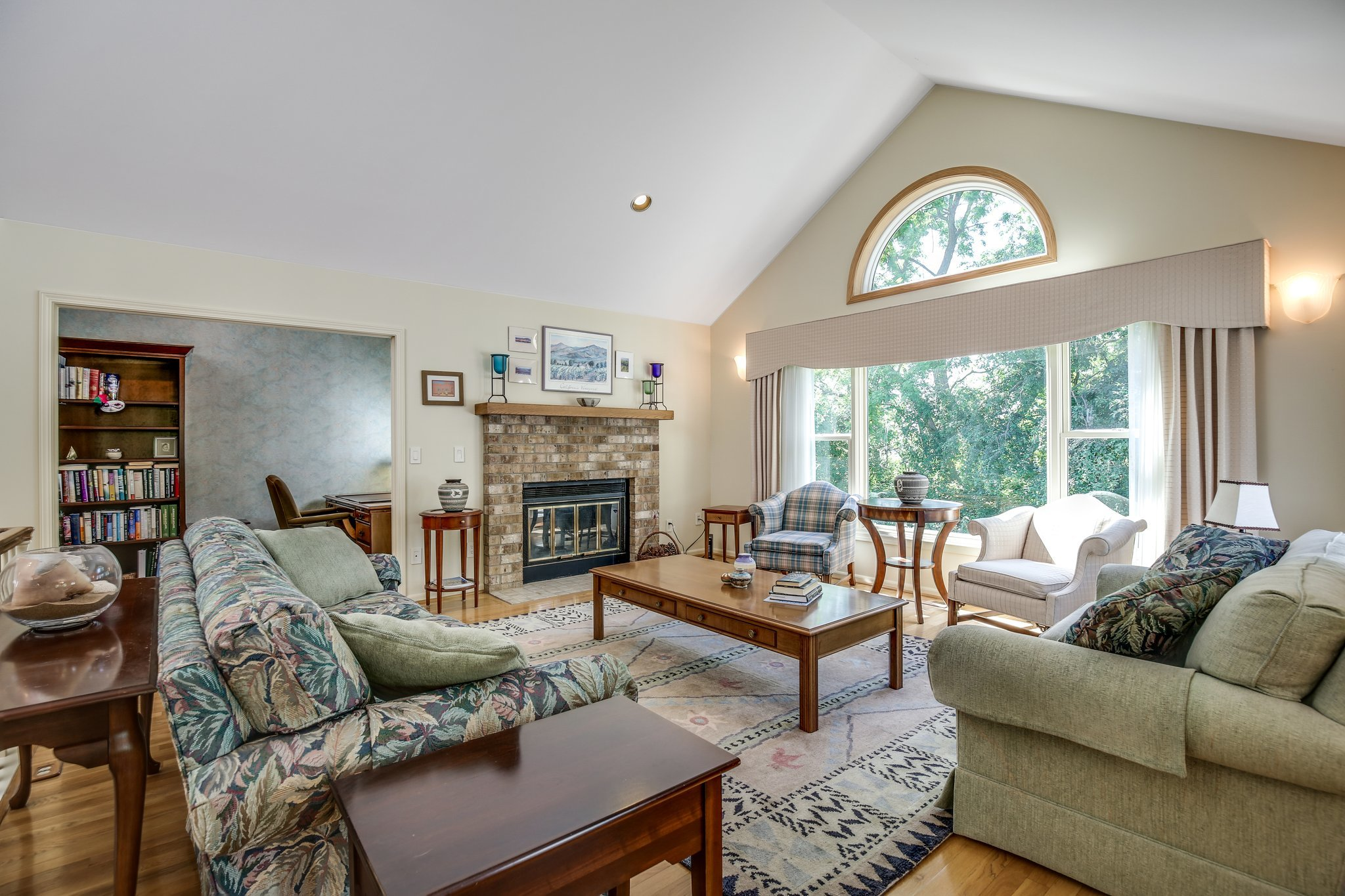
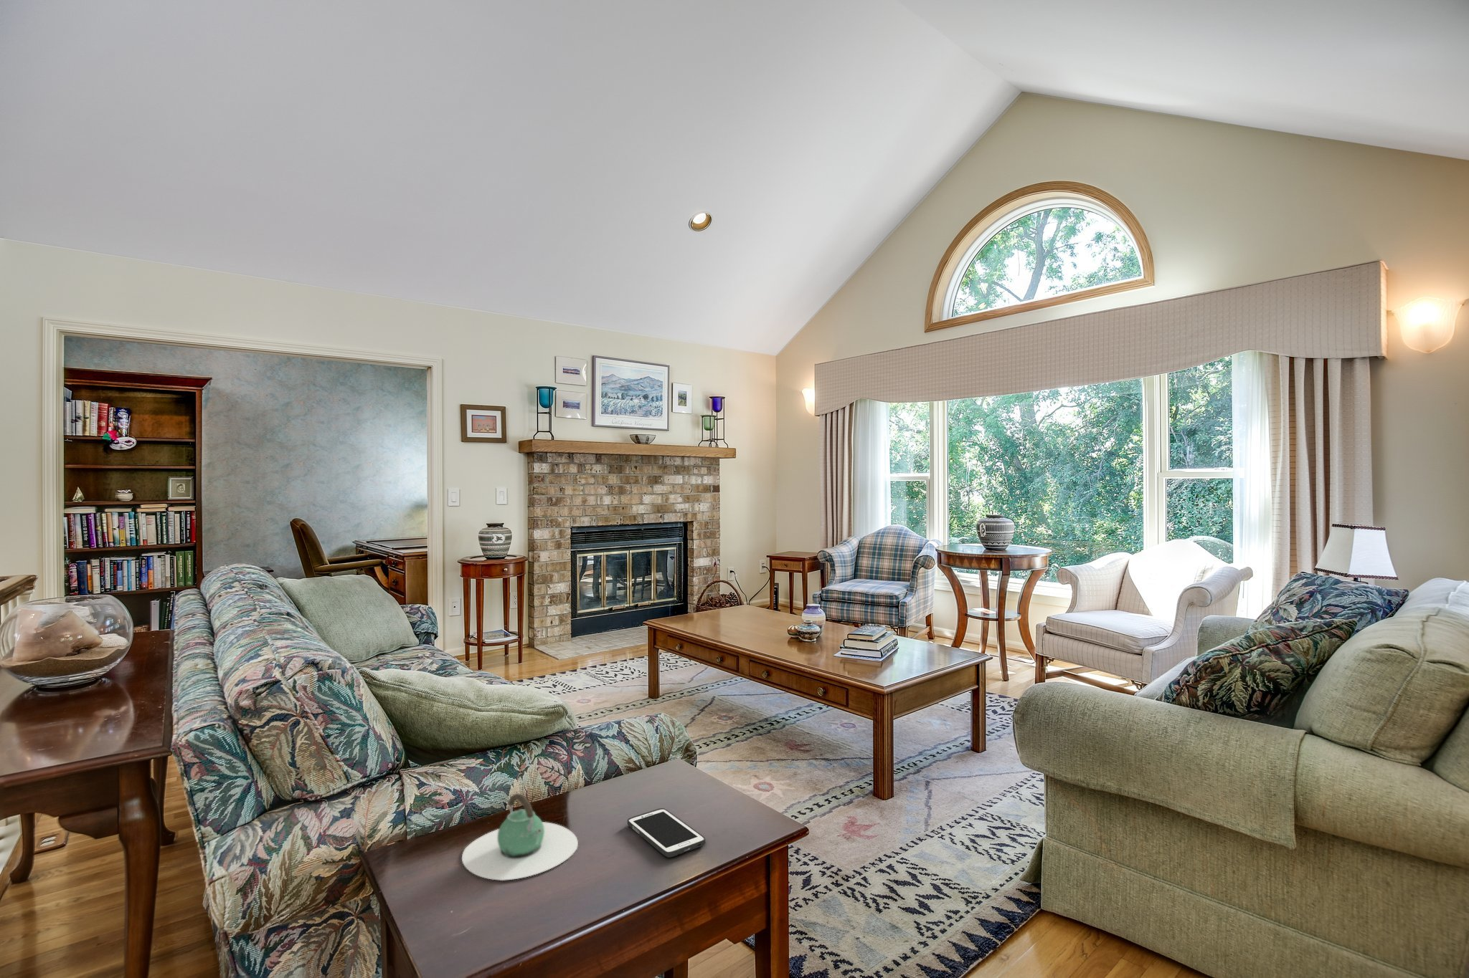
+ teapot (521, 821)
+ cell phone (665, 831)
